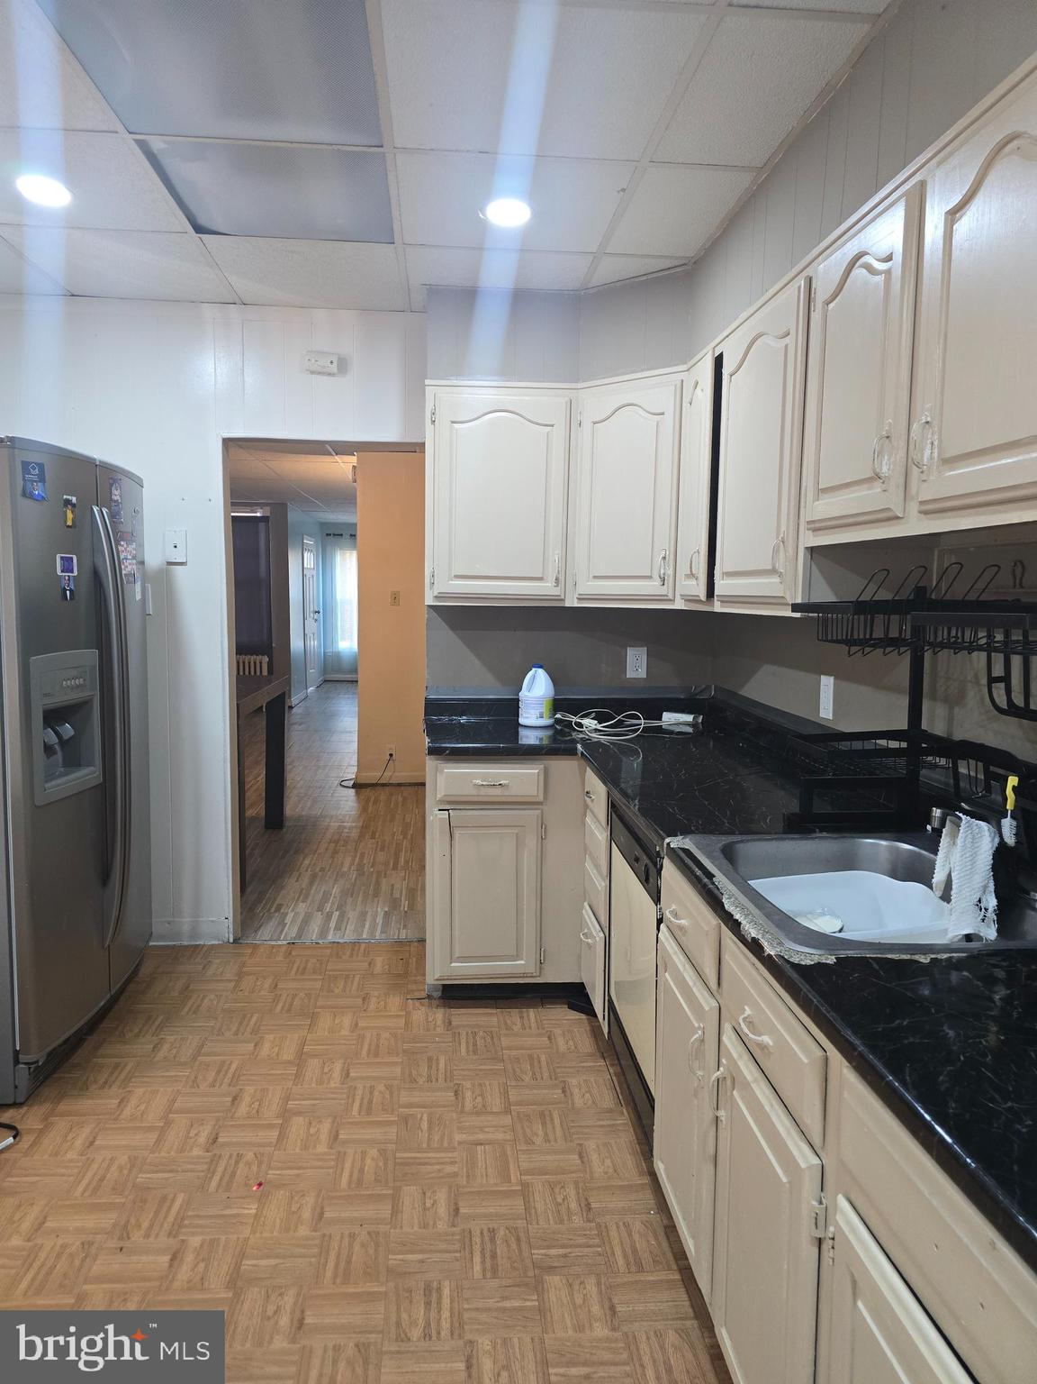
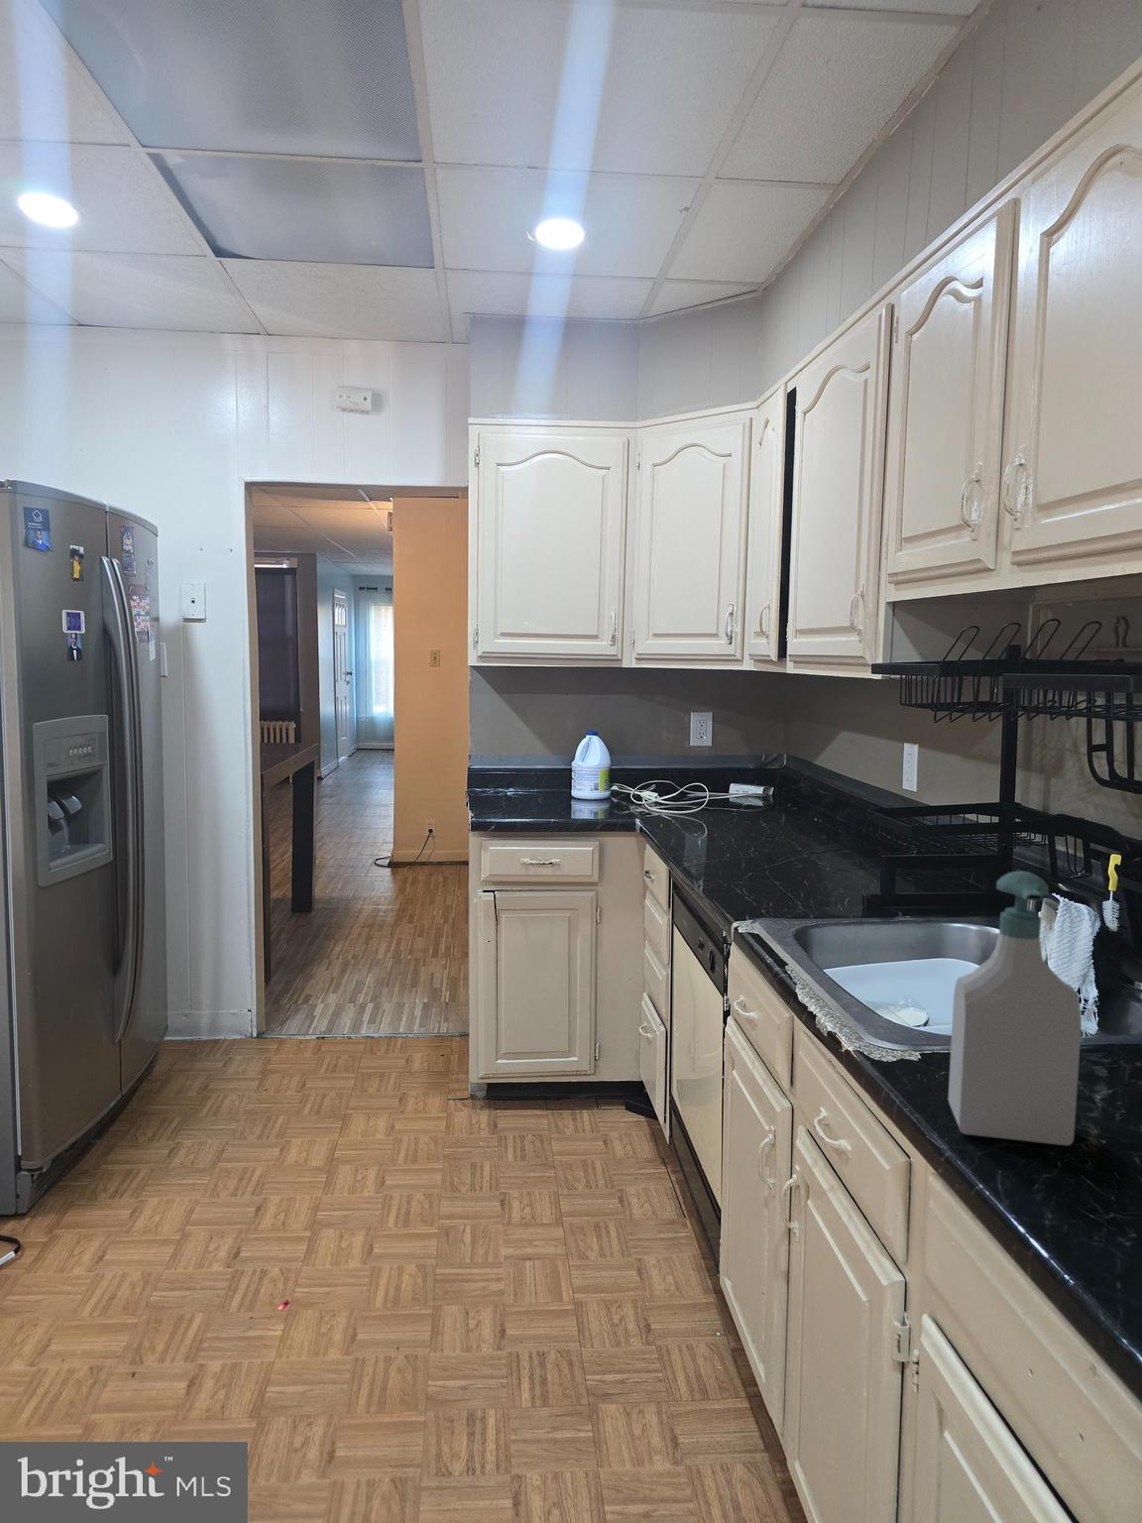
+ soap bottle (1017, 1003)
